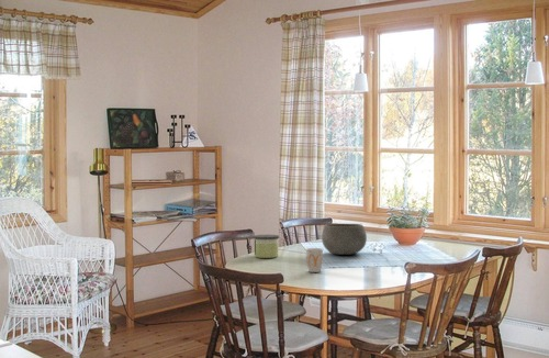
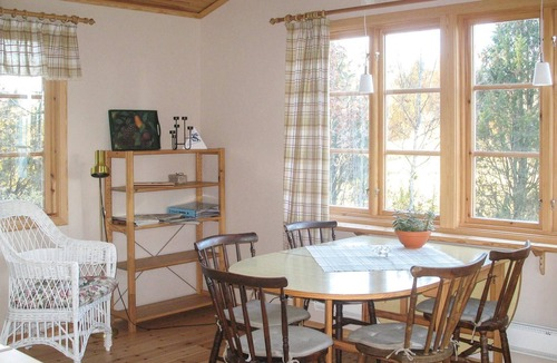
- cup (314, 260)
- candle (266, 246)
- bowl (344, 239)
